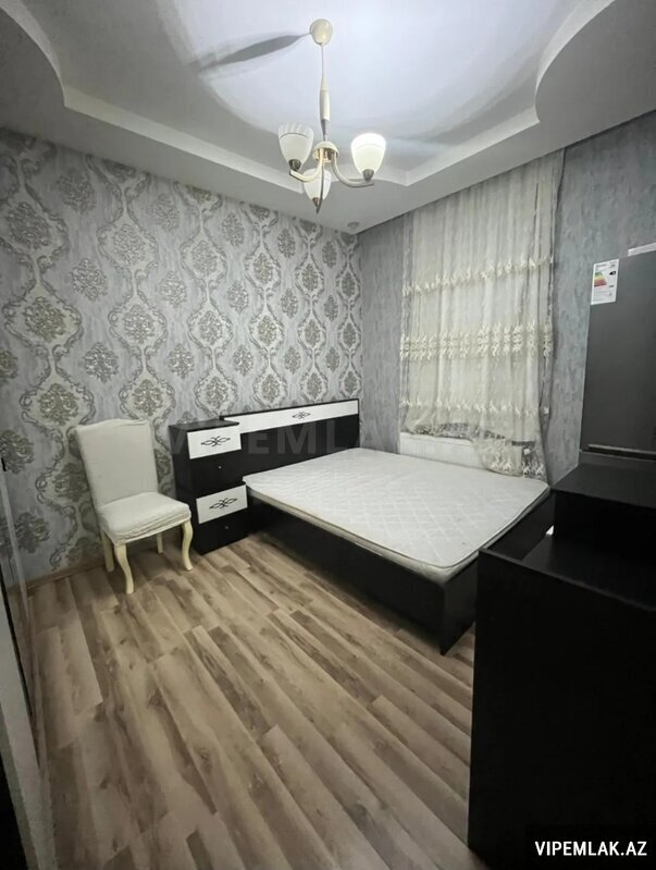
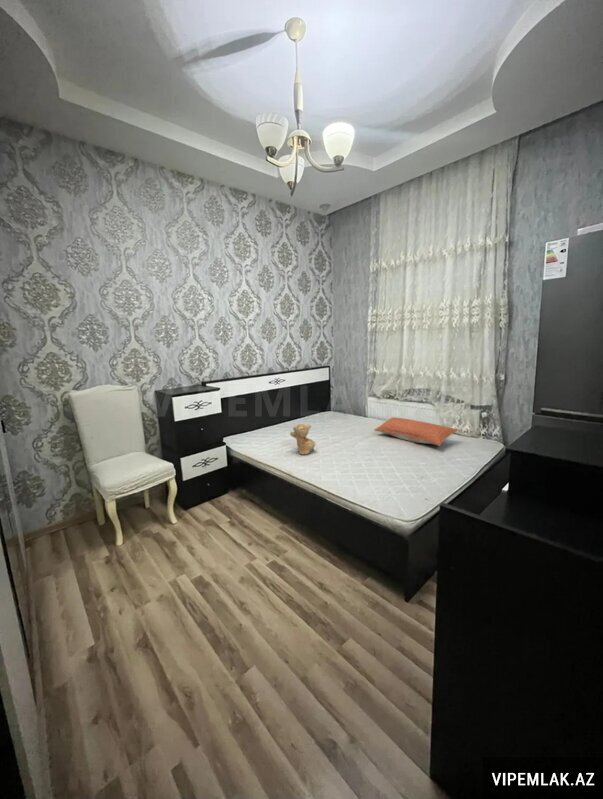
+ teddy bear (303, 437)
+ pillow (413, 430)
